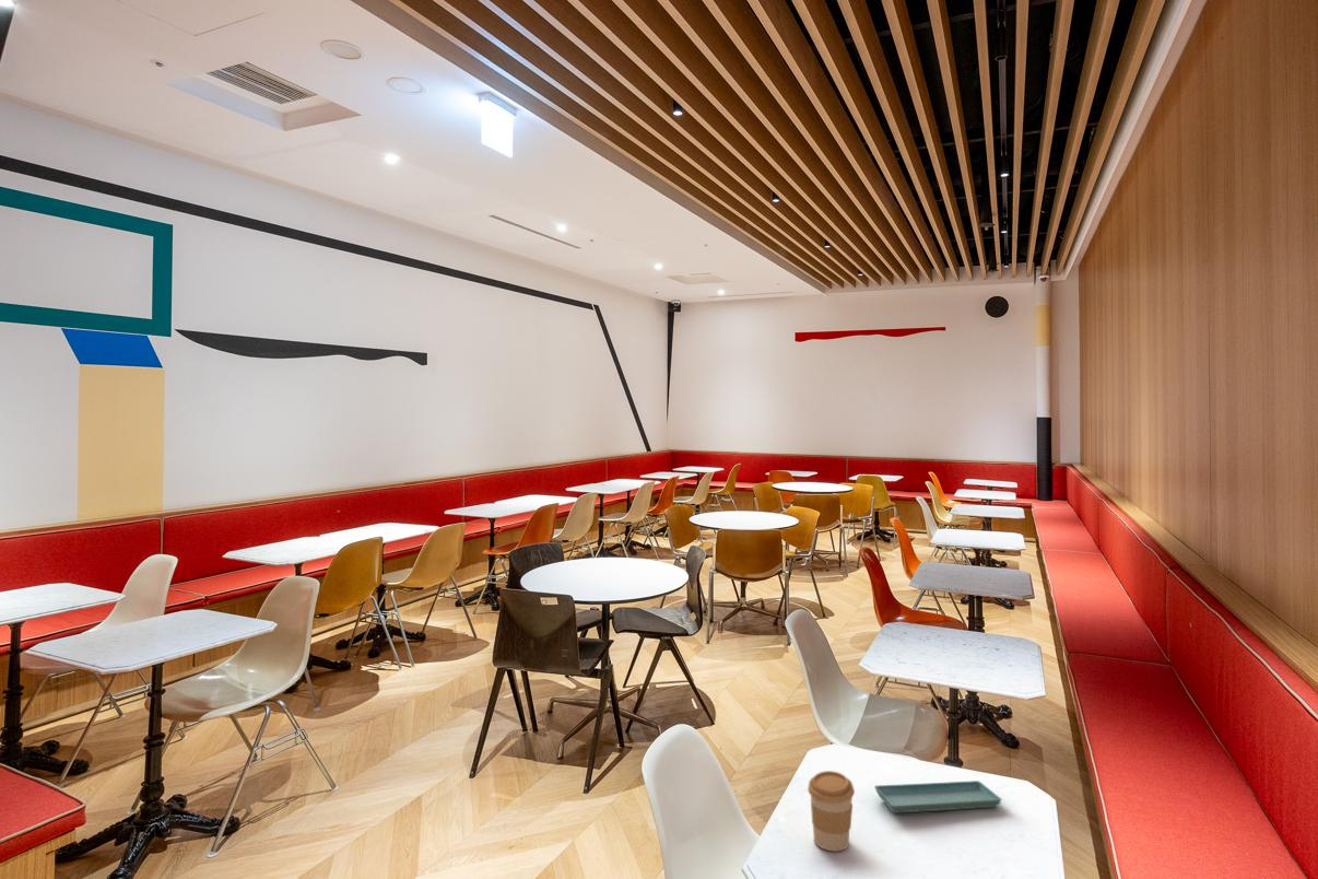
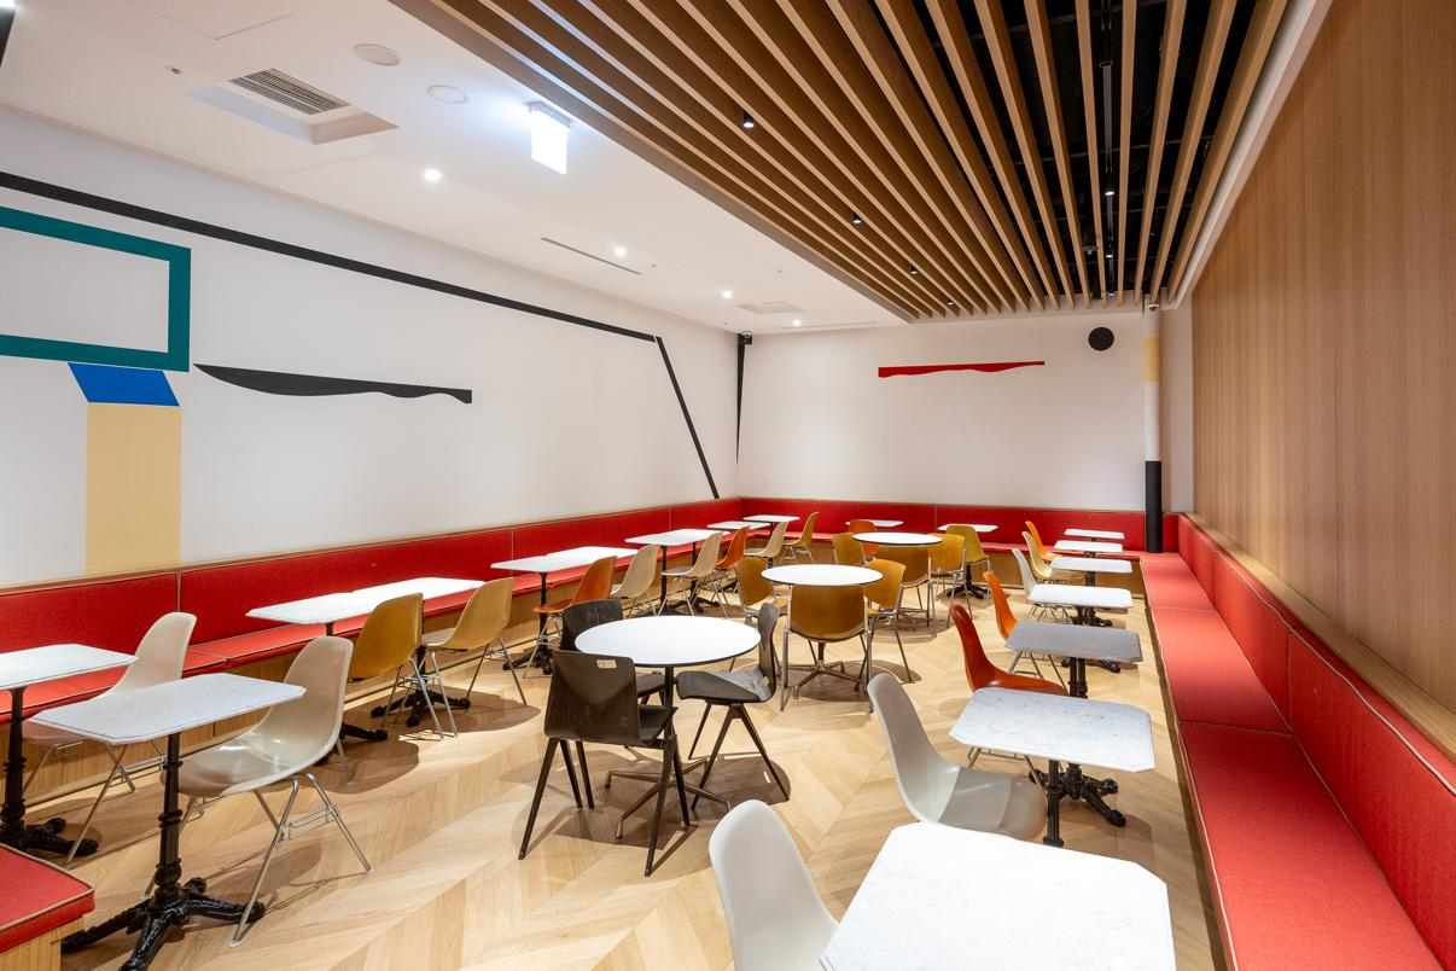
- saucer (937, 797)
- coffee cup (831, 809)
